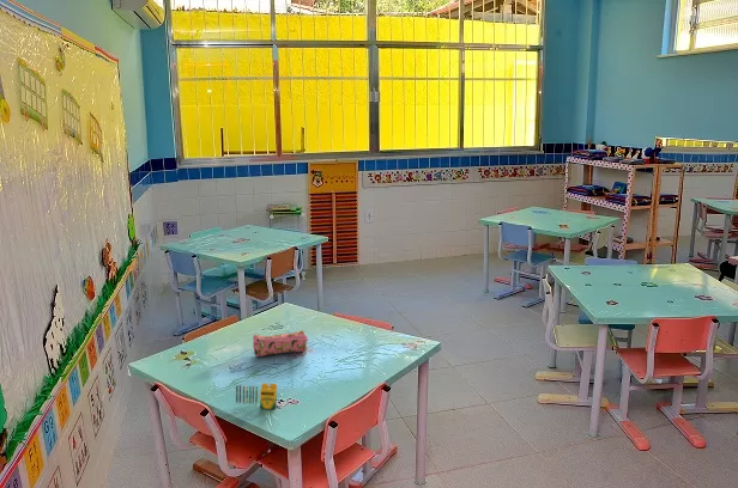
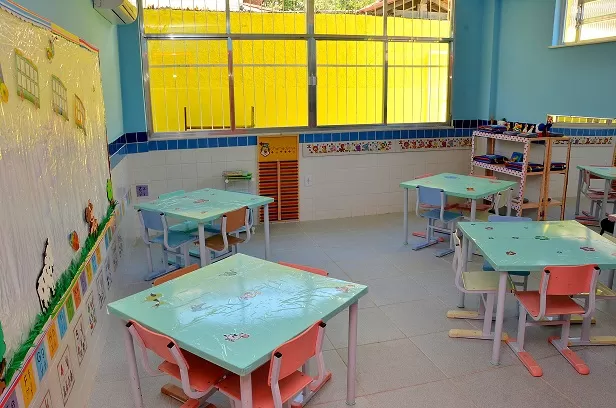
- pencil case (280, 342)
- crayon (256, 394)
